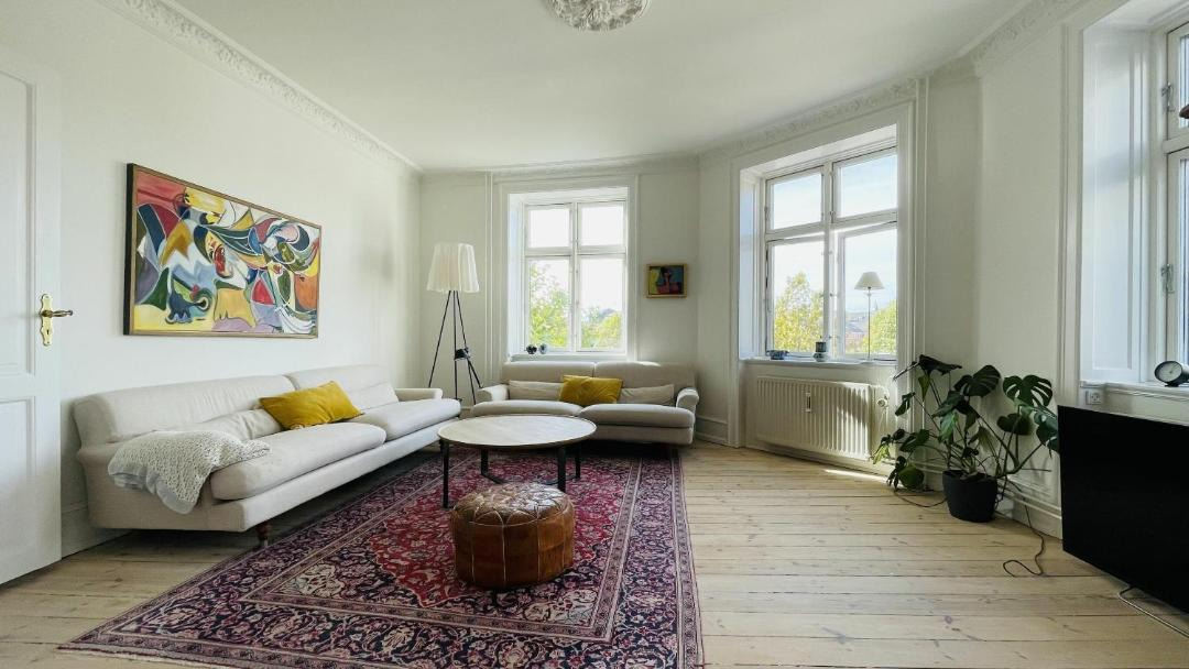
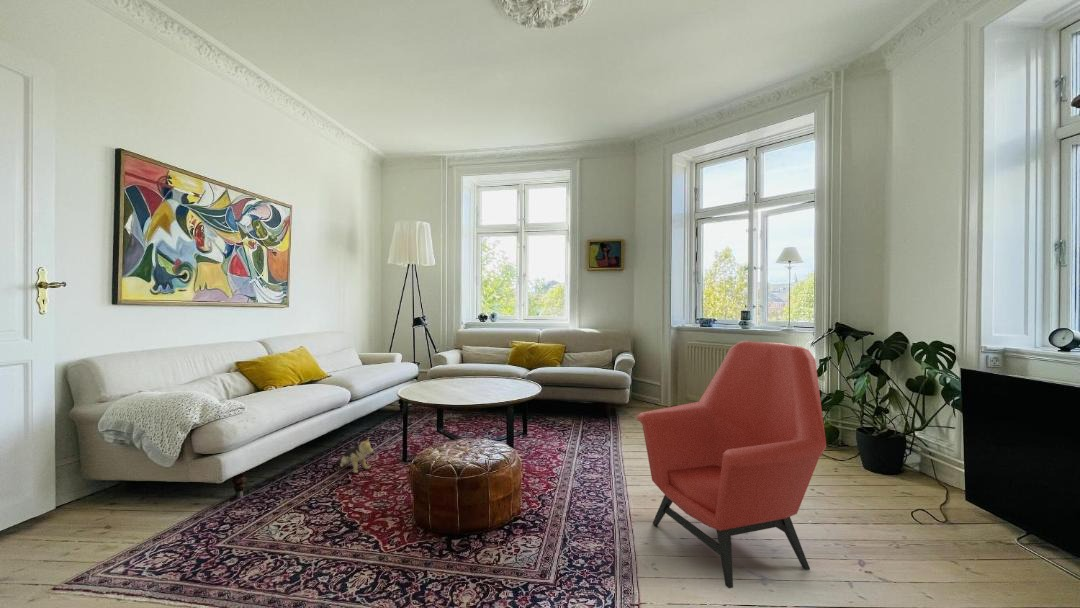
+ armchair (719, 444)
+ plush toy (352, 451)
